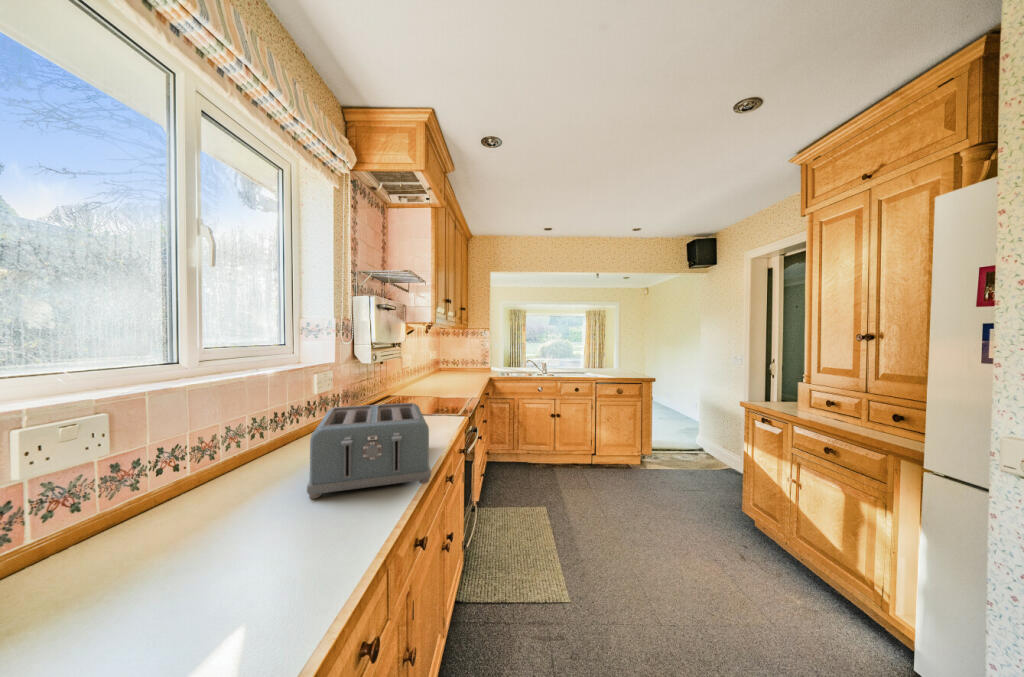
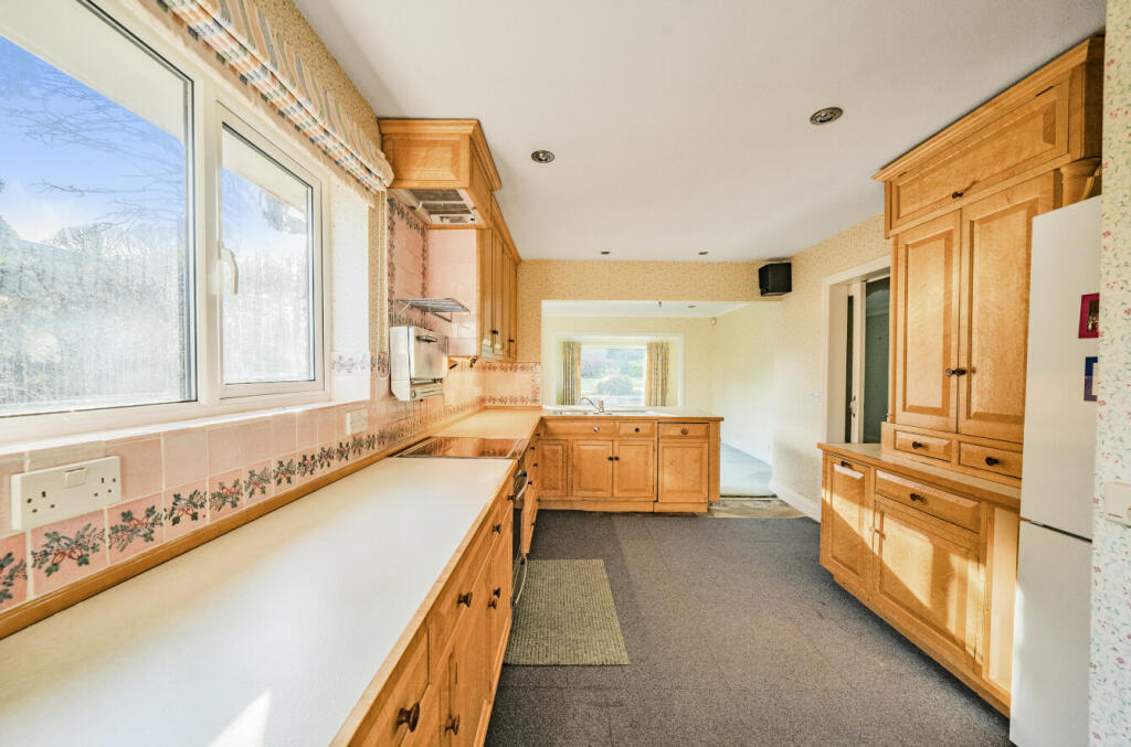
- toaster (373, 442)
